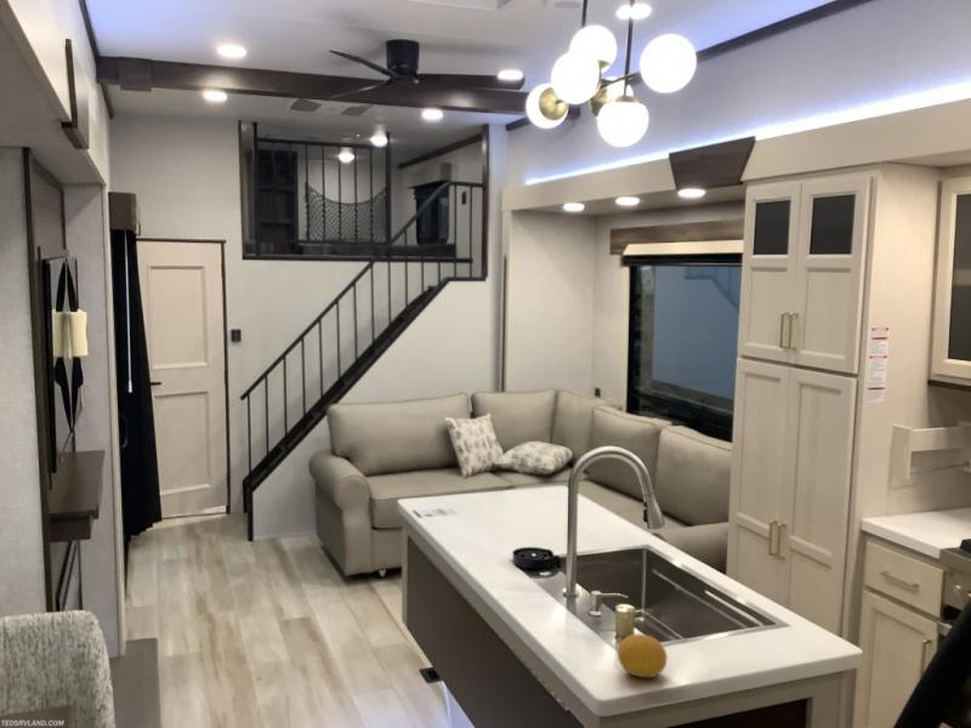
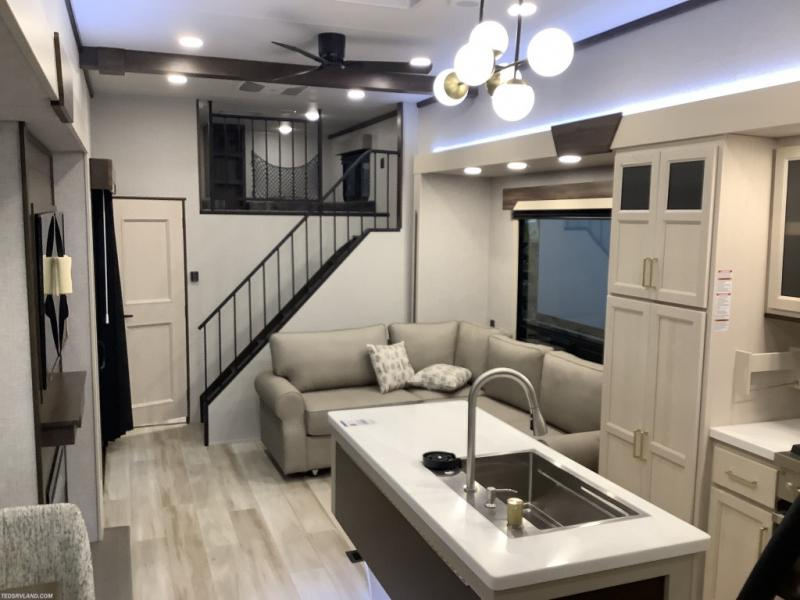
- fruit (642, 655)
